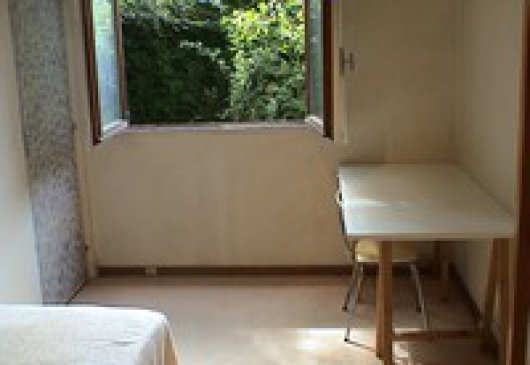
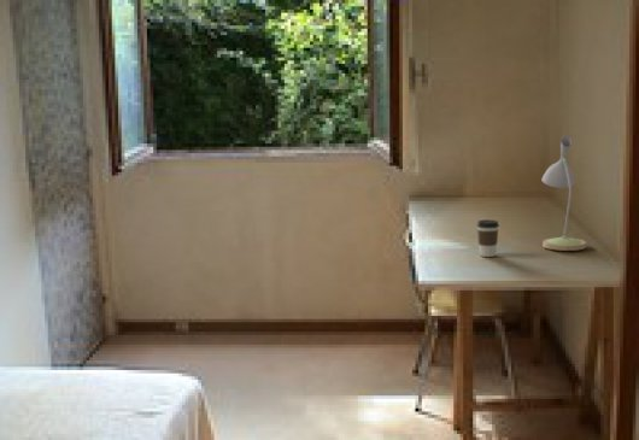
+ desk lamp (562, 187)
+ coffee cup (487, 237)
